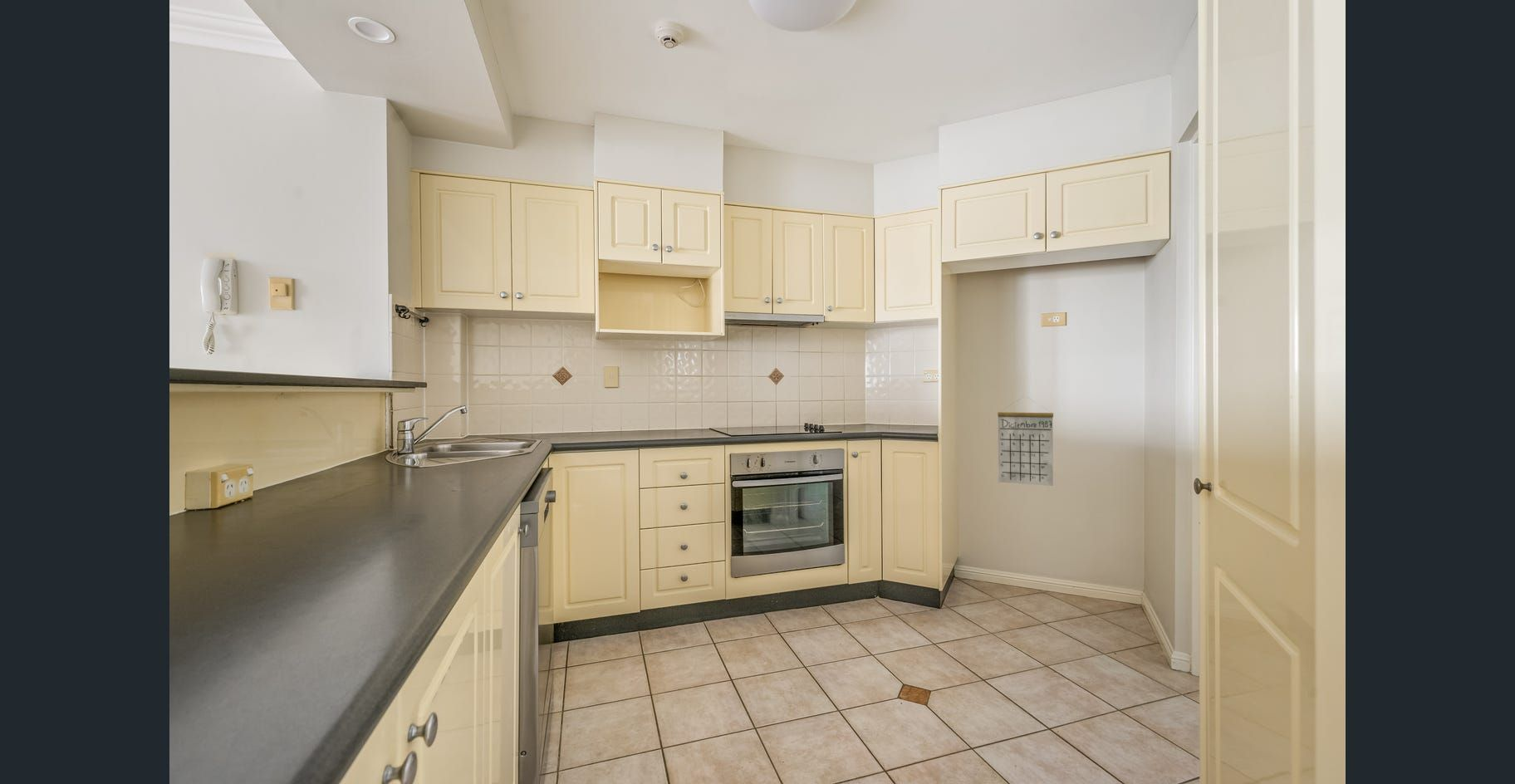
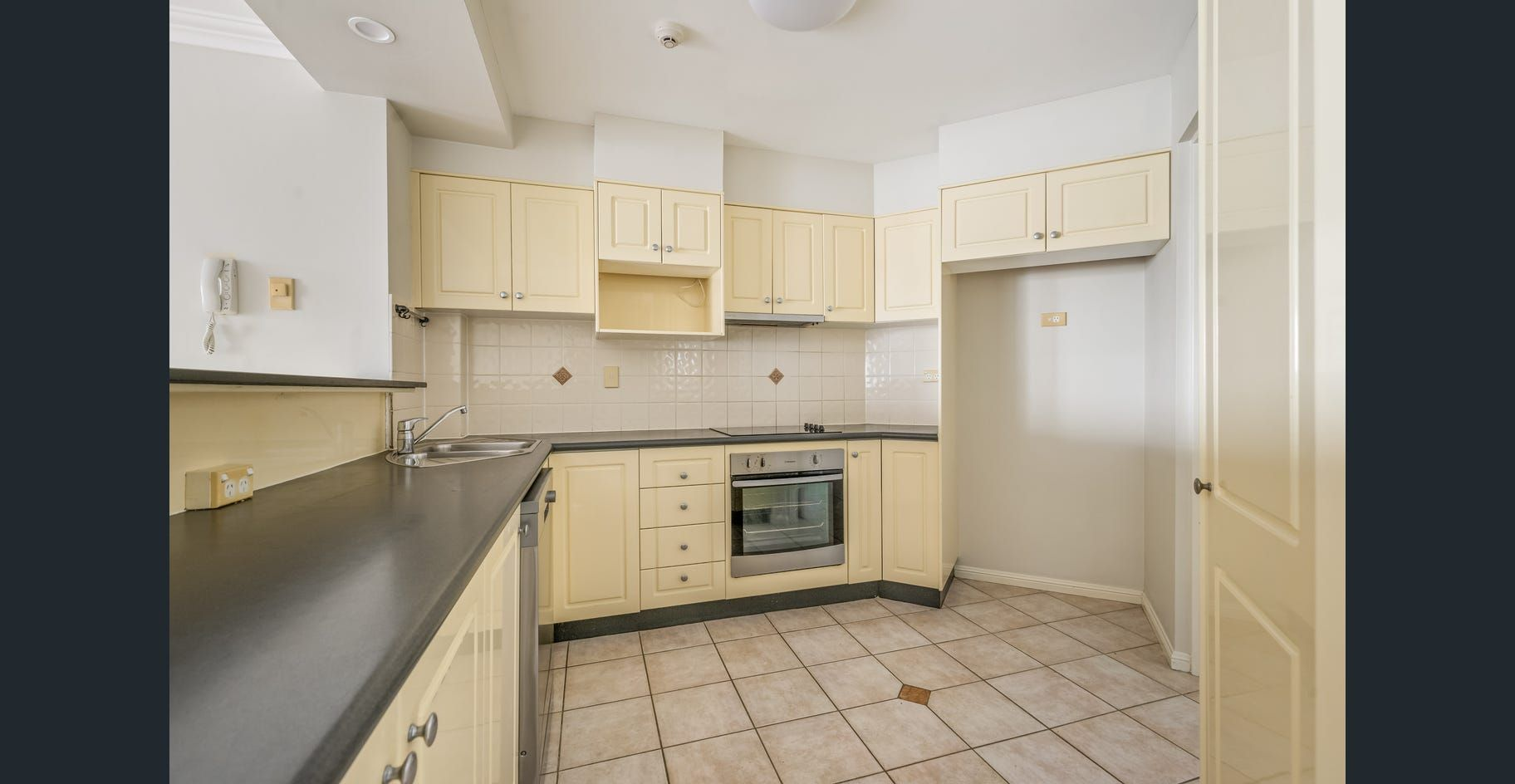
- calendar (1025, 439)
